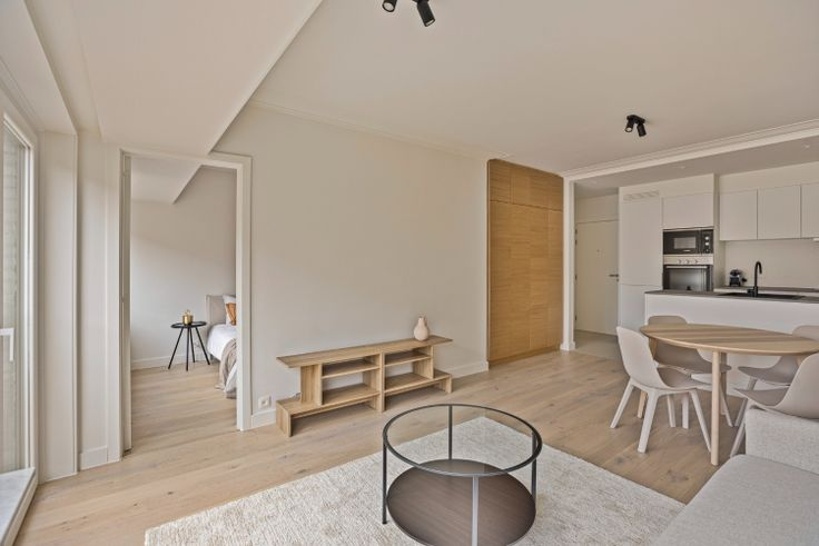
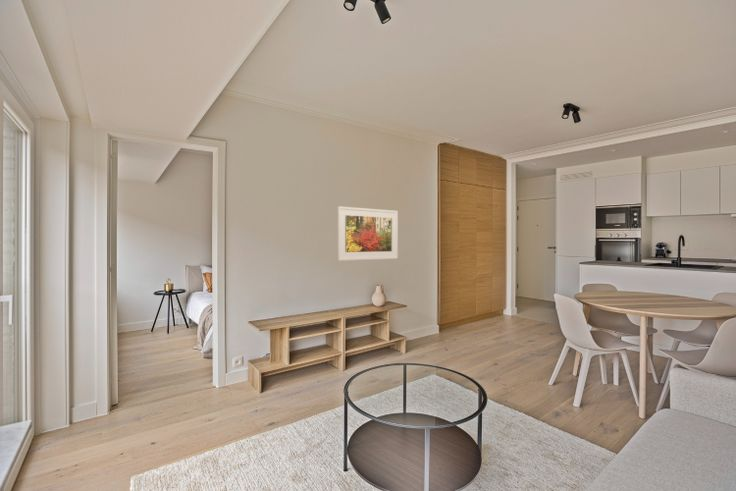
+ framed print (369, 234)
